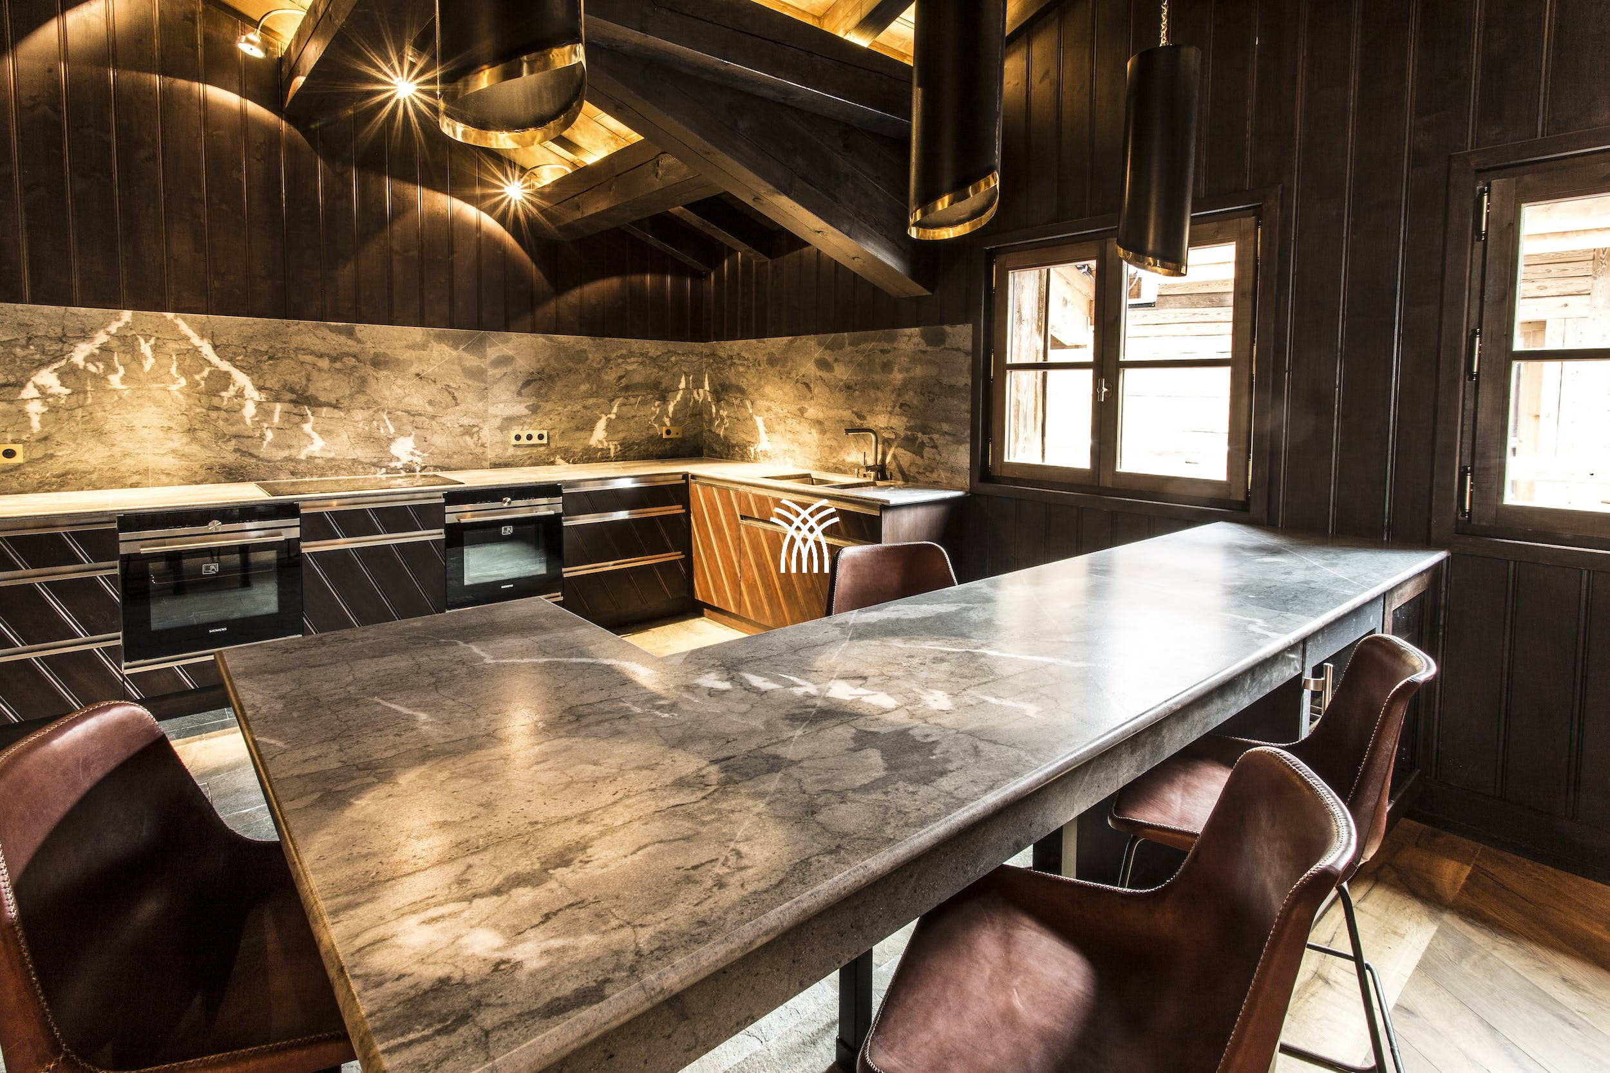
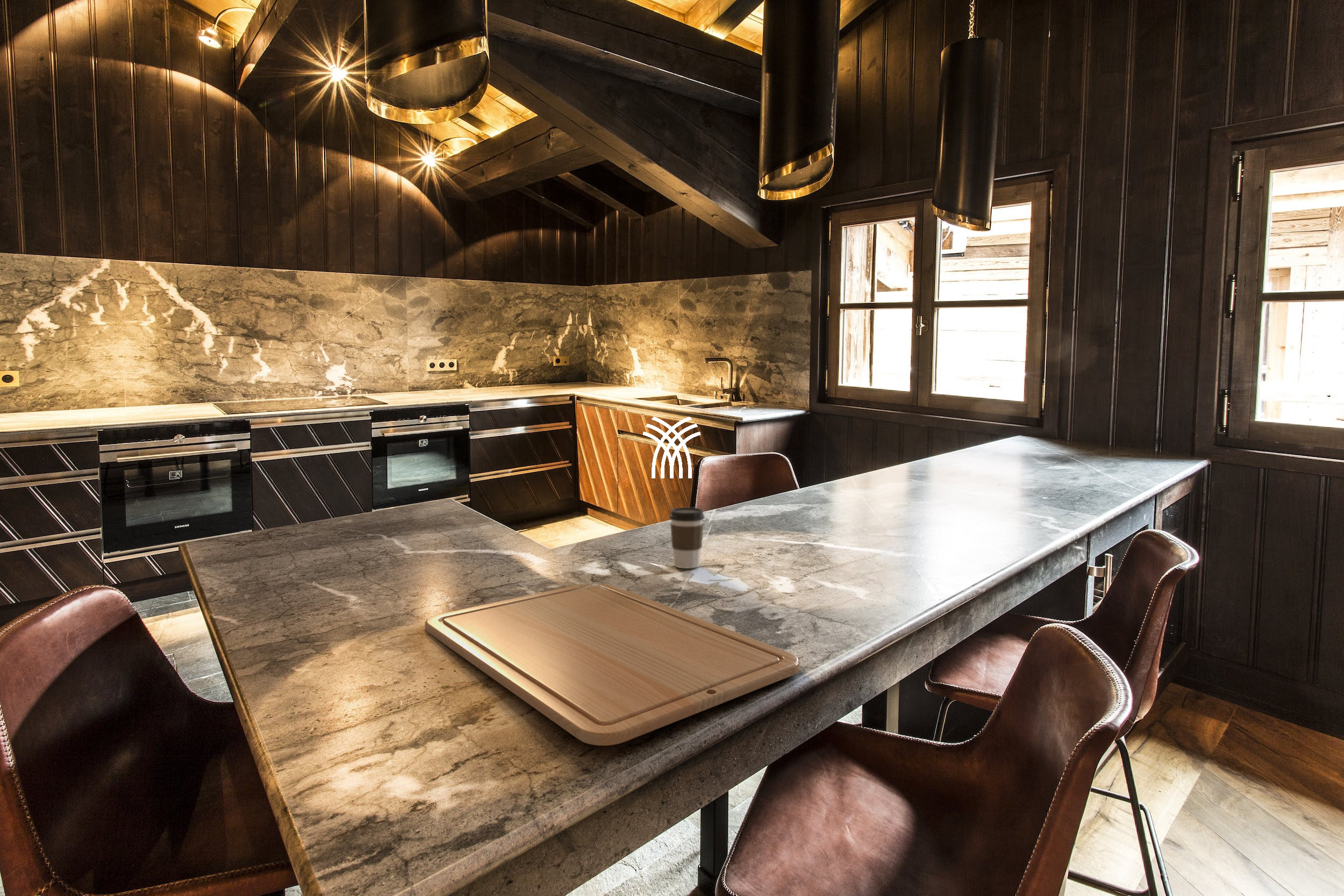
+ coffee cup (687, 537)
+ chopping board (598, 641)
